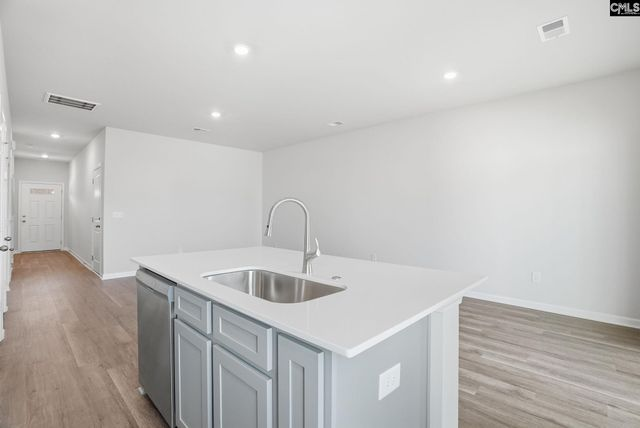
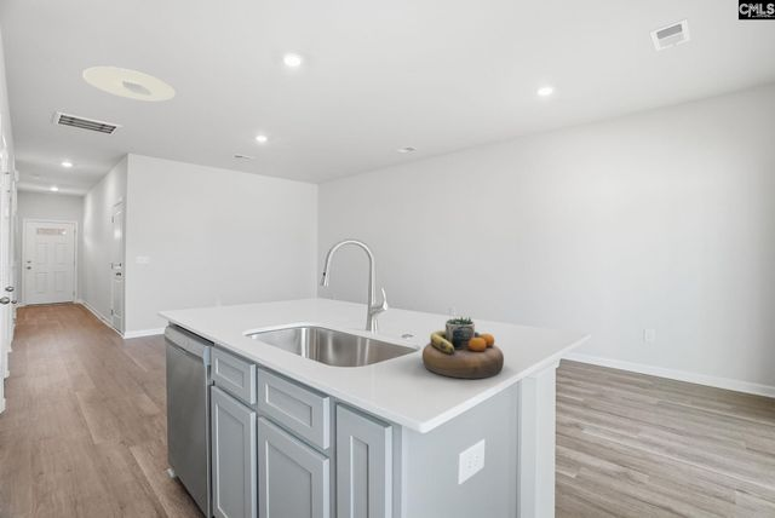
+ ceiling light (131, 81)
+ decorative bowl (461, 341)
